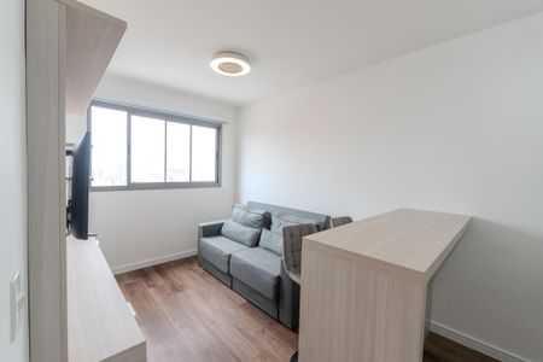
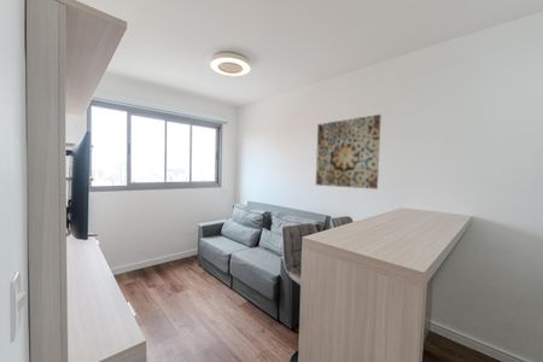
+ wall art (344, 153)
